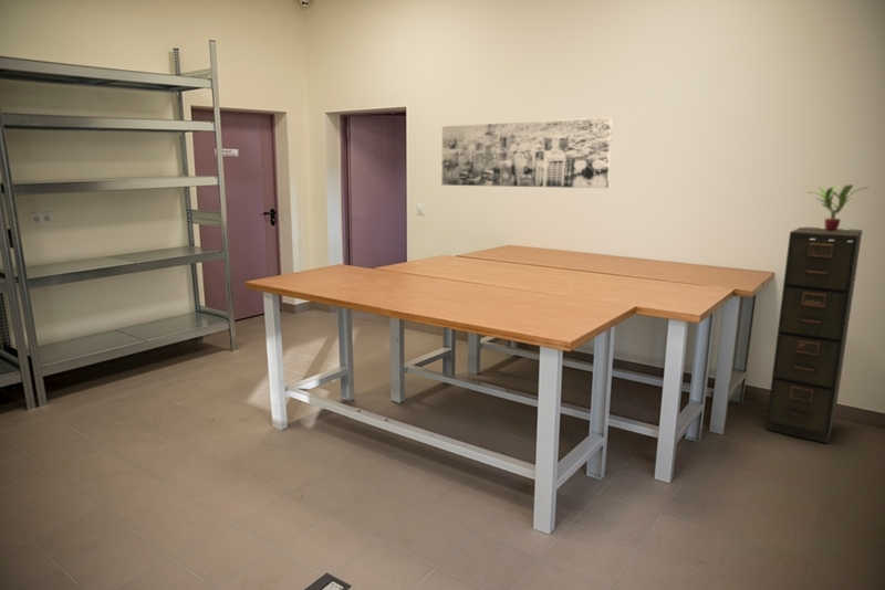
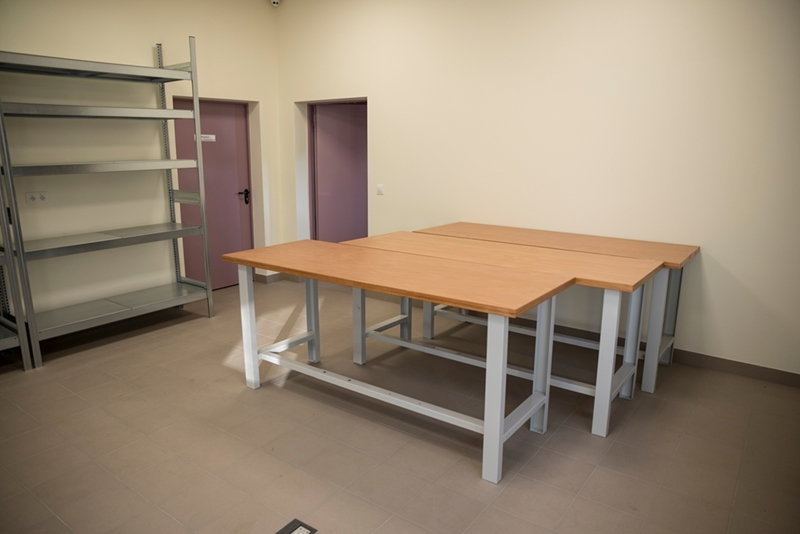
- wall art (518, 155)
- filing cabinet (813, 330)
- potted plant (835, 206)
